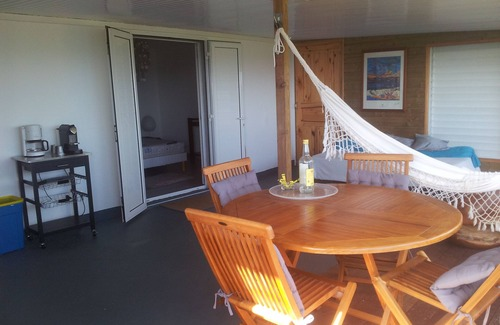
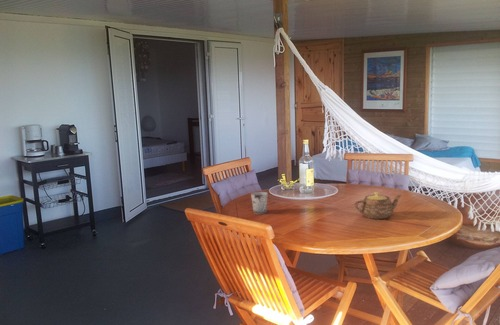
+ cup (261, 203)
+ teapot (378, 204)
